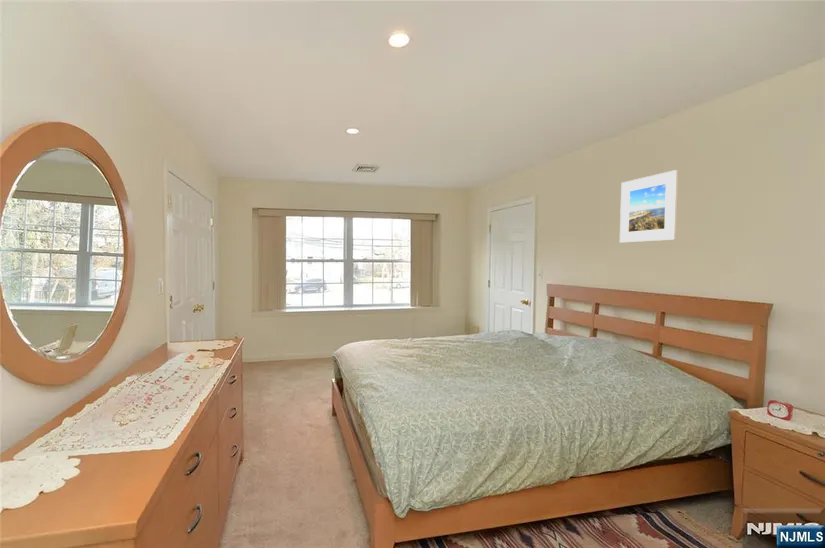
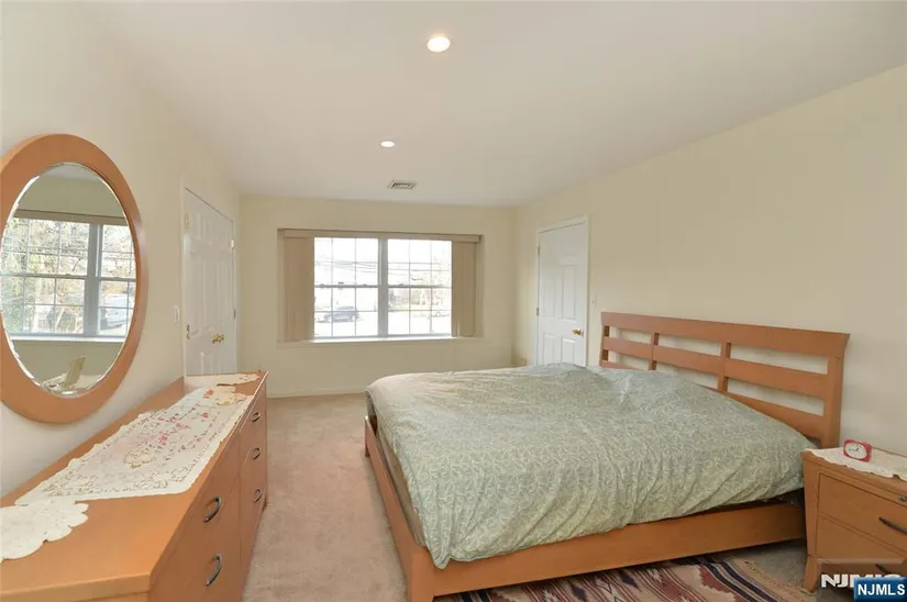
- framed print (646, 209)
